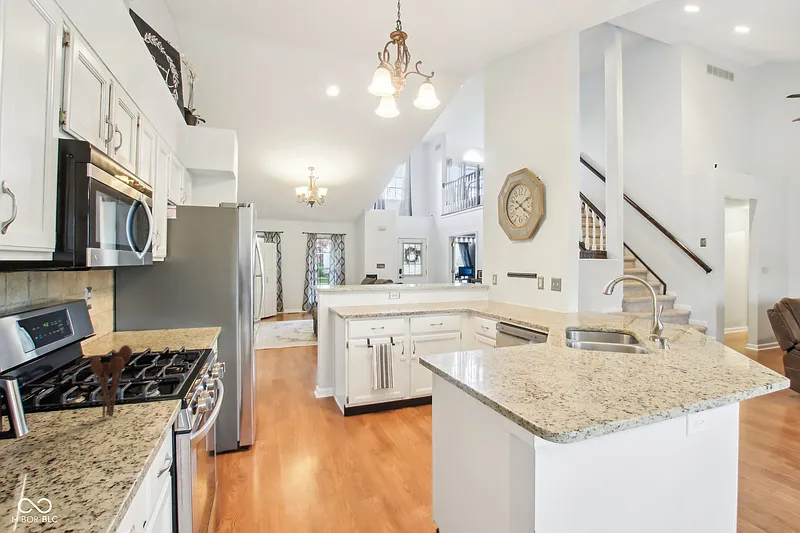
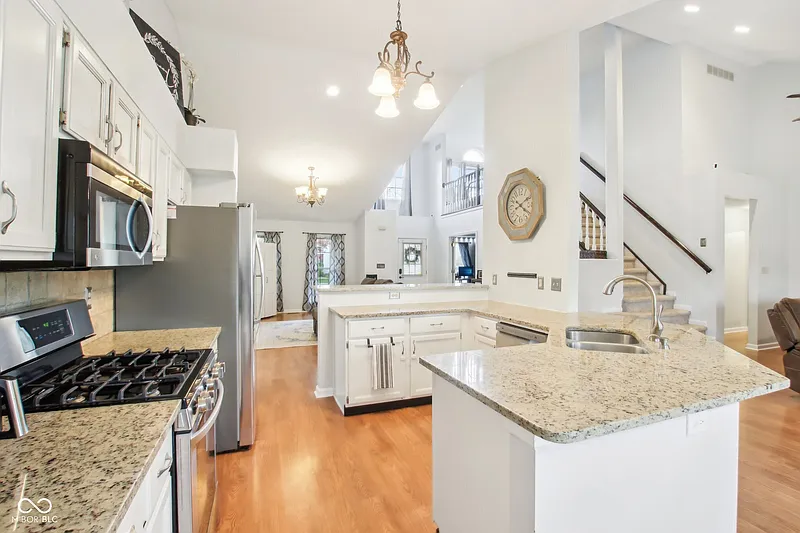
- utensil holder (111, 382)
